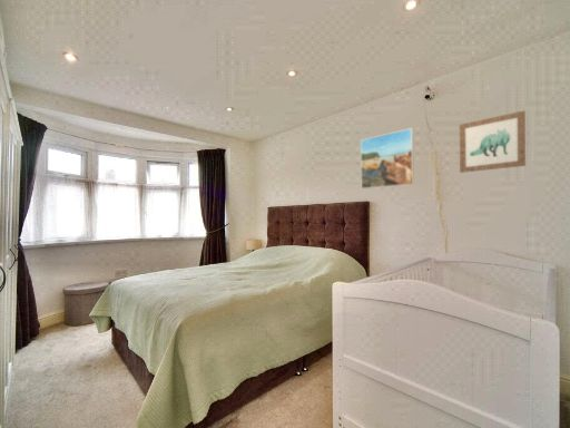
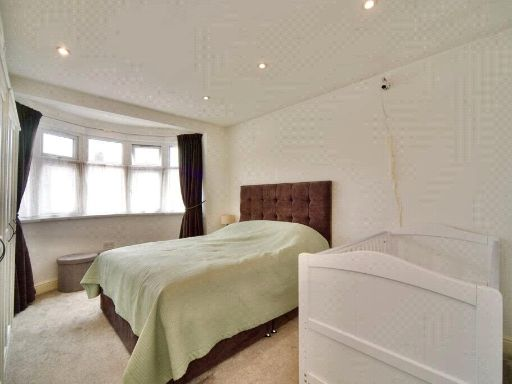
- wall art (490, 144)
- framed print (385, 160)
